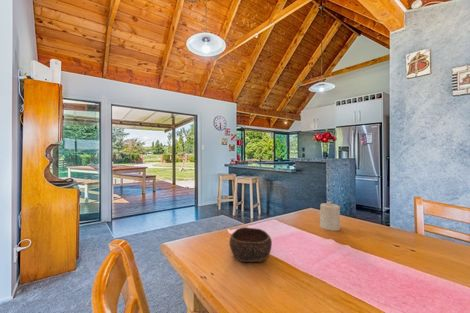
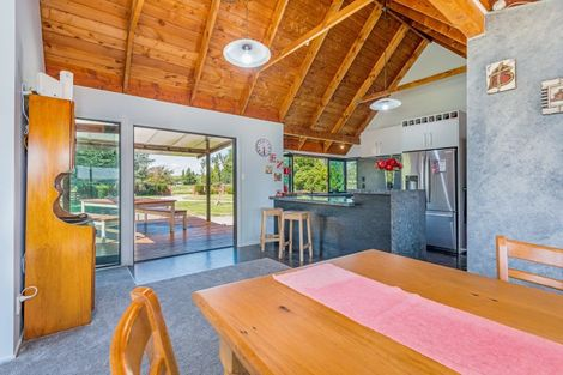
- bowl (250, 244)
- candle (329, 214)
